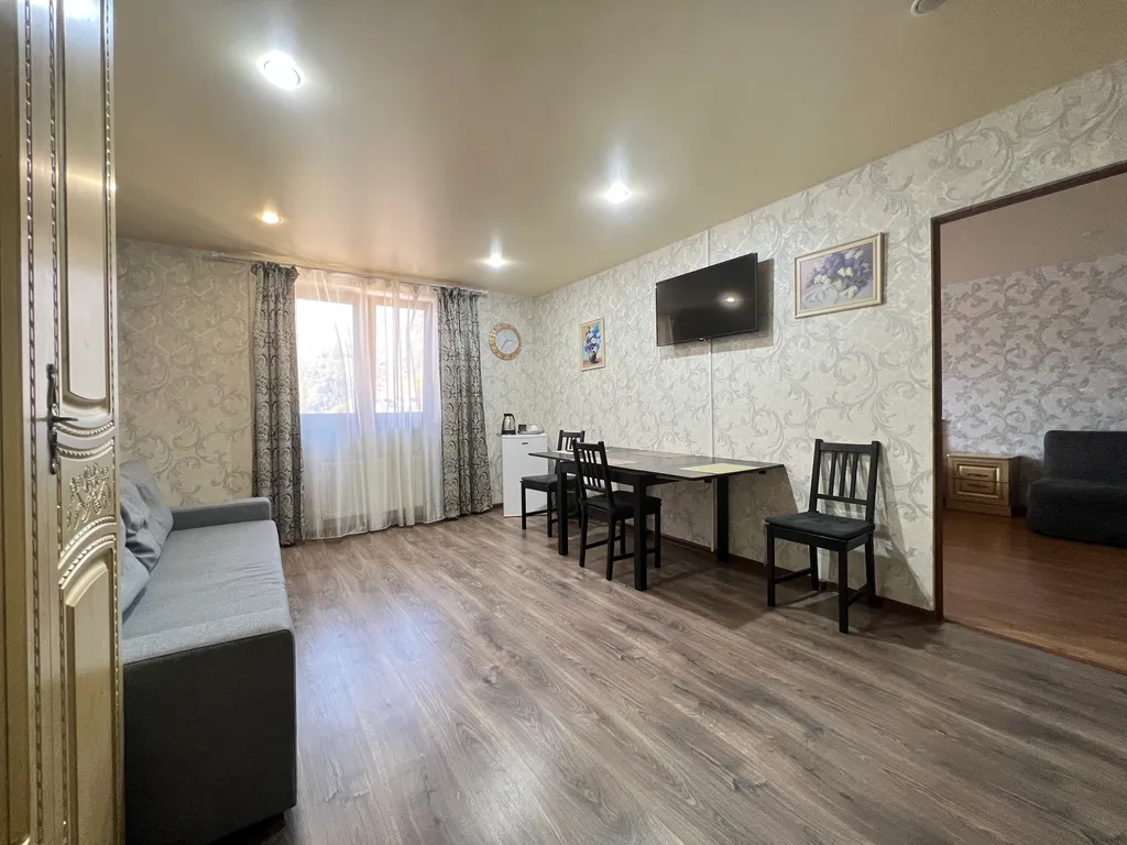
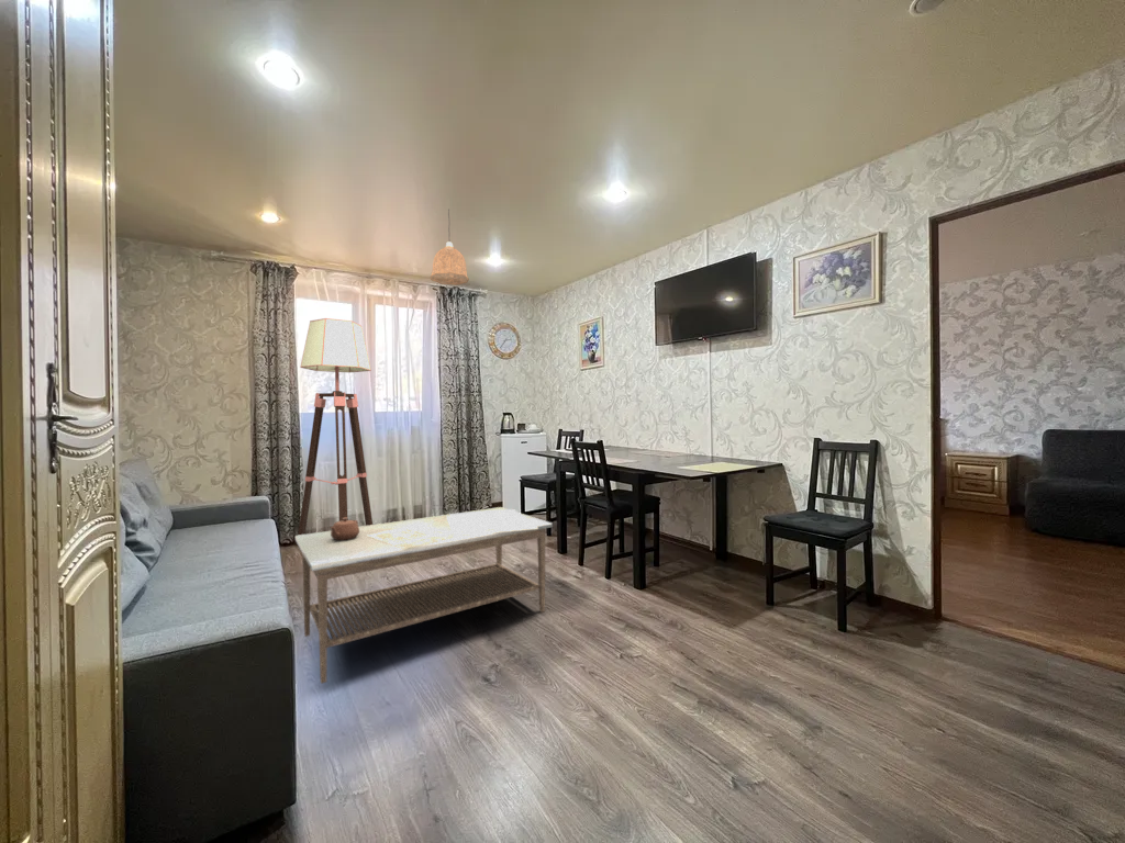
+ pendant lamp (448, 244)
+ coffee table (437, 576)
+ floor lamp (337, 431)
